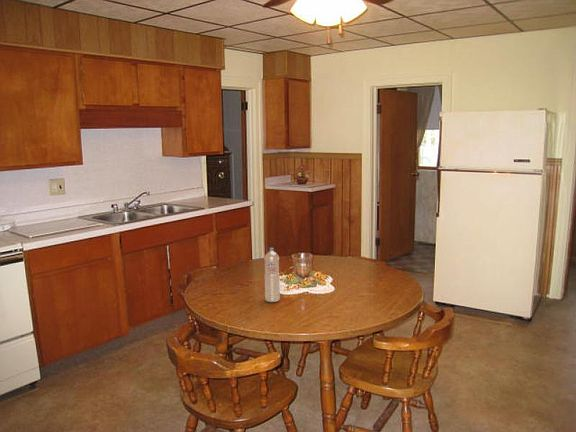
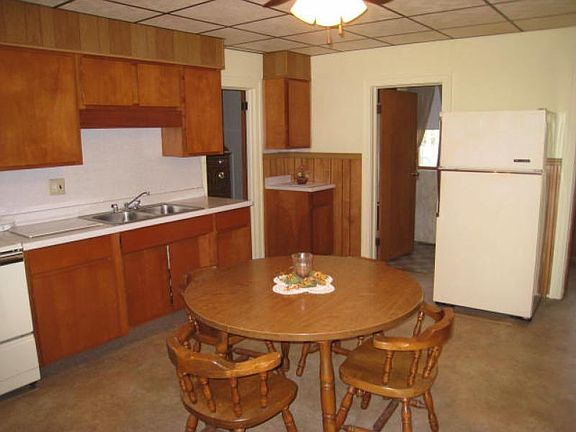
- water bottle (272, 274)
